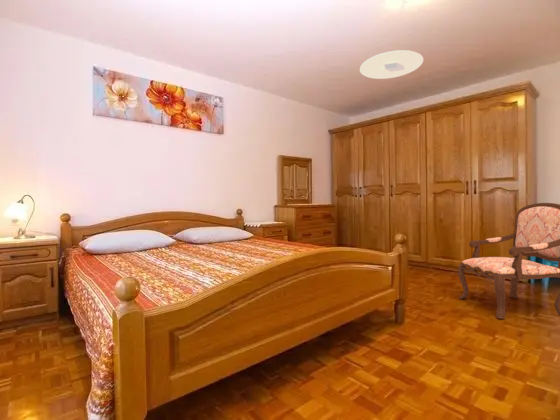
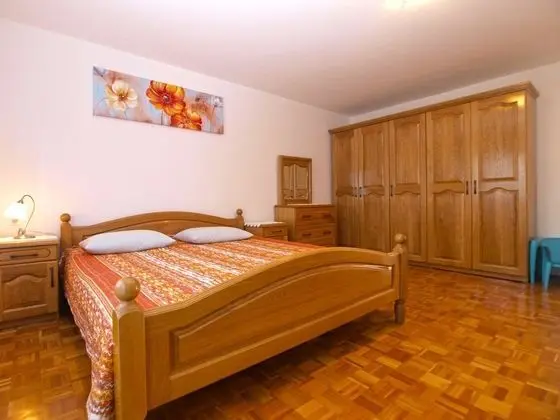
- armchair (510, 254)
- ceiling light (390, 63)
